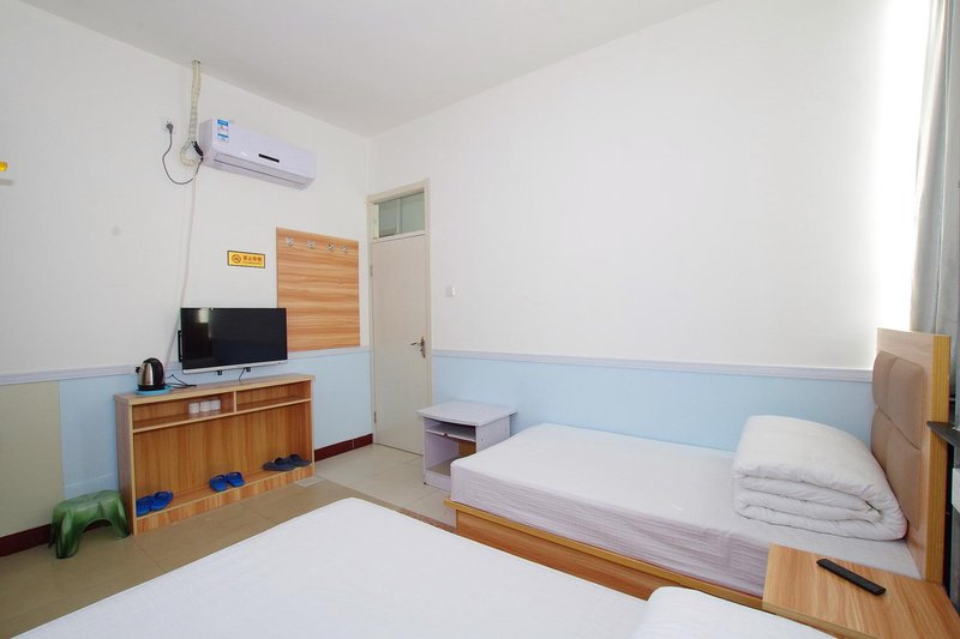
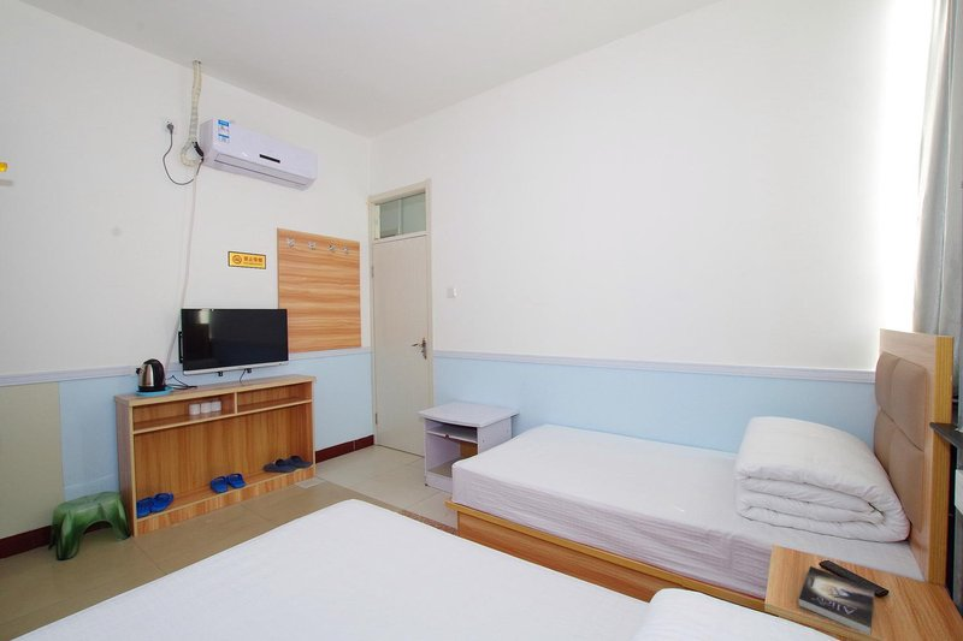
+ book (837, 597)
